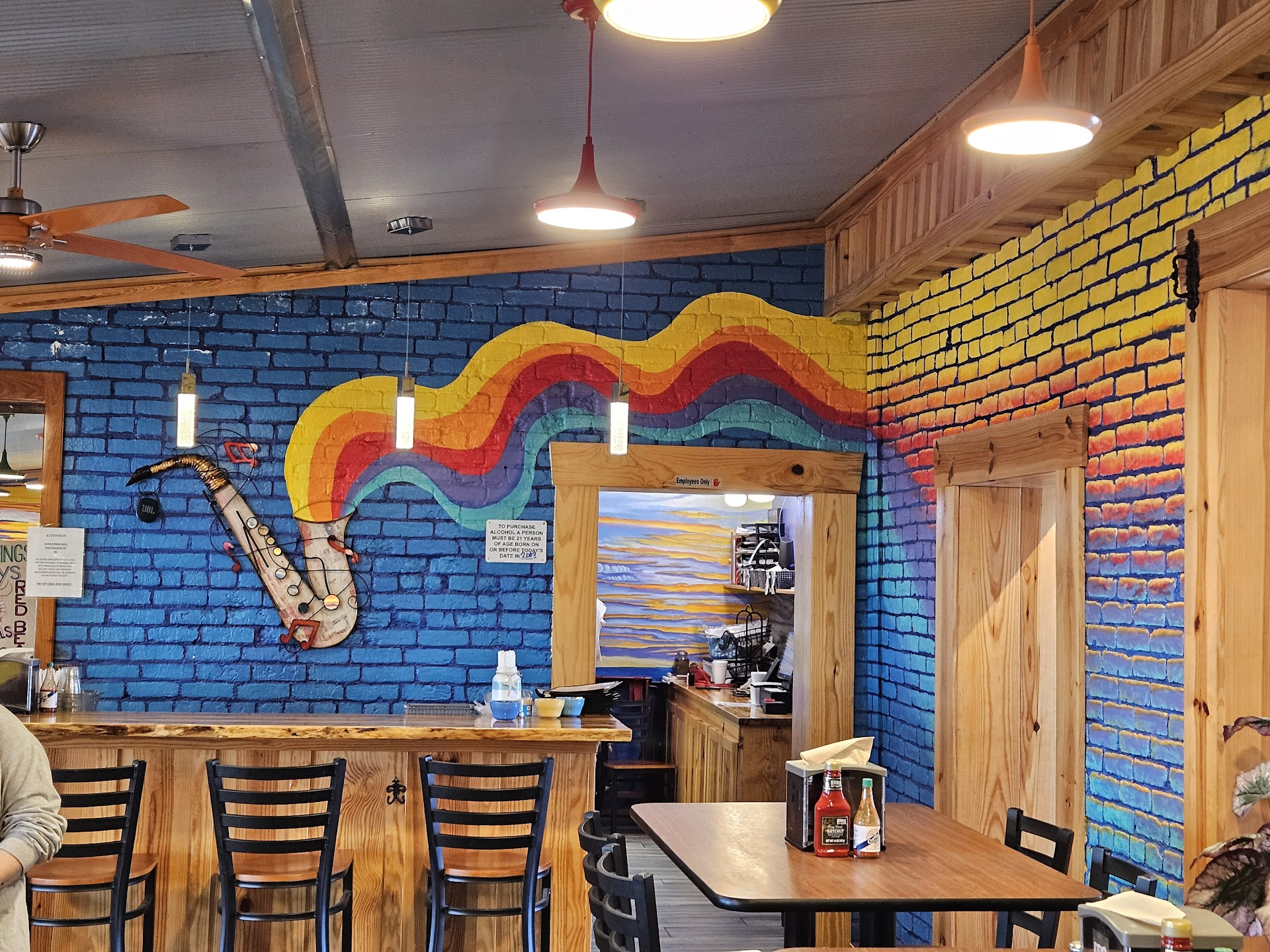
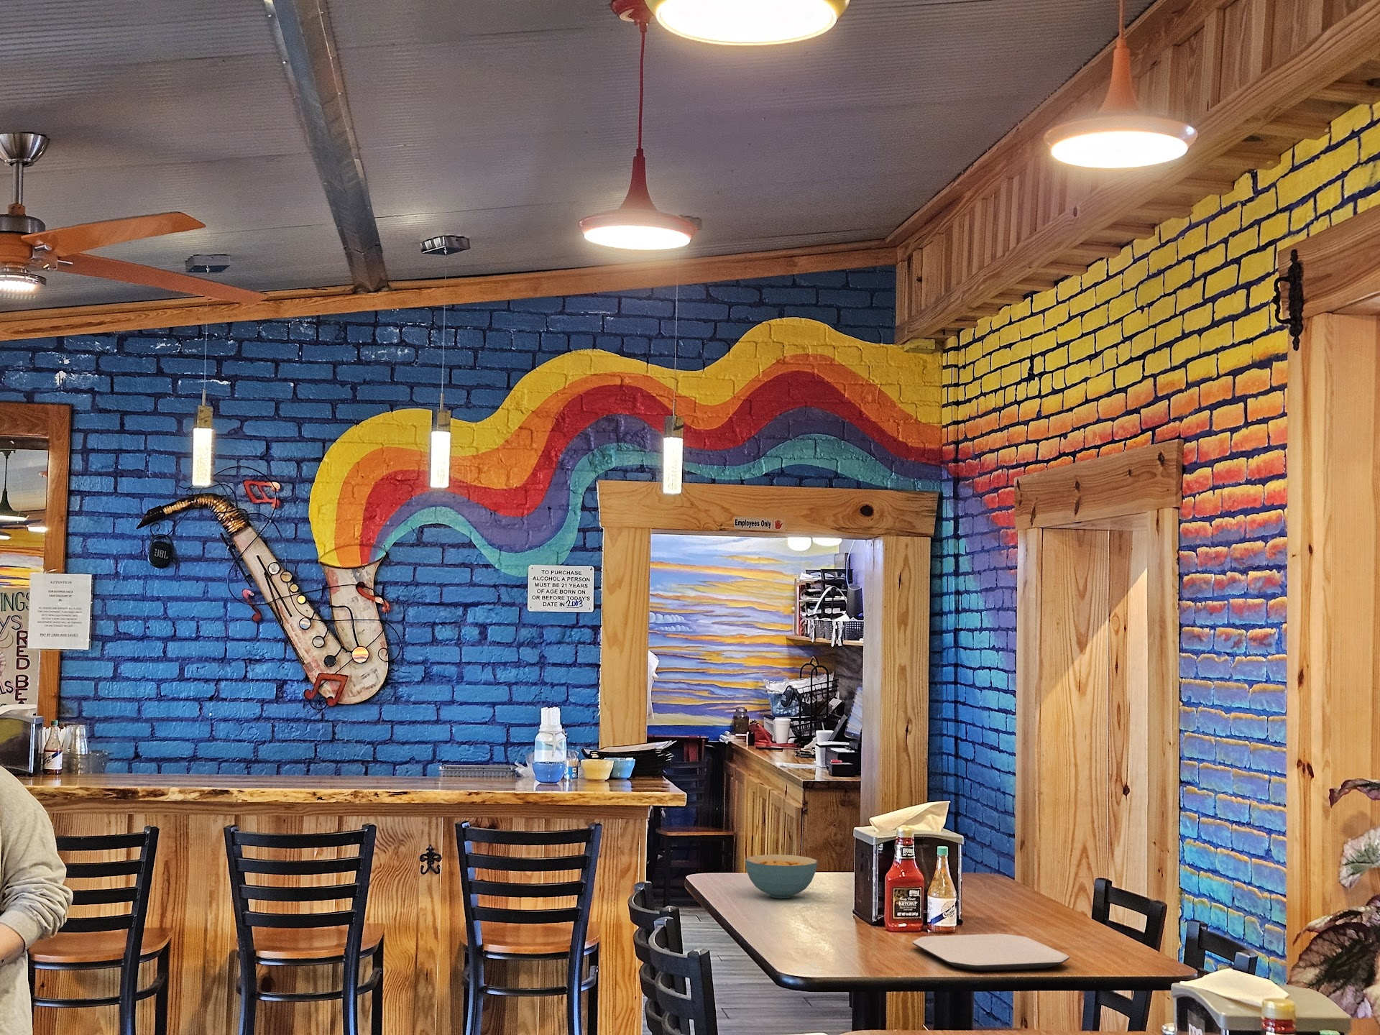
+ plate (989, 952)
+ cereal bowl (780, 877)
